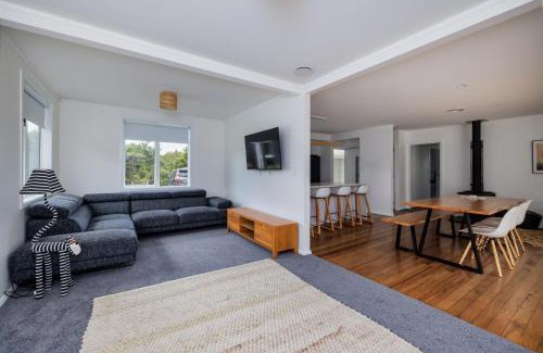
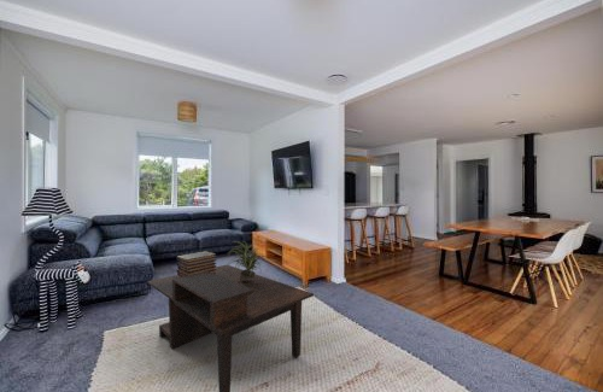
+ potted plant (245, 259)
+ book stack (197, 267)
+ coffee table (224, 306)
